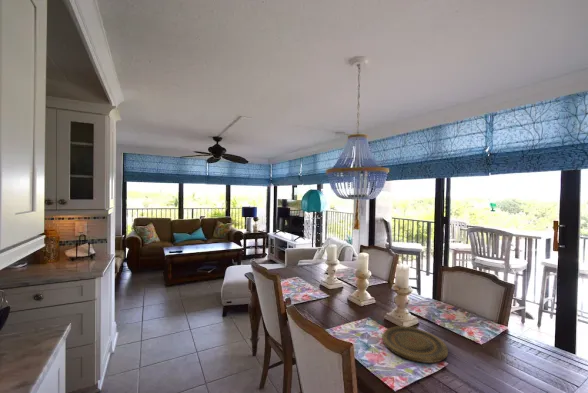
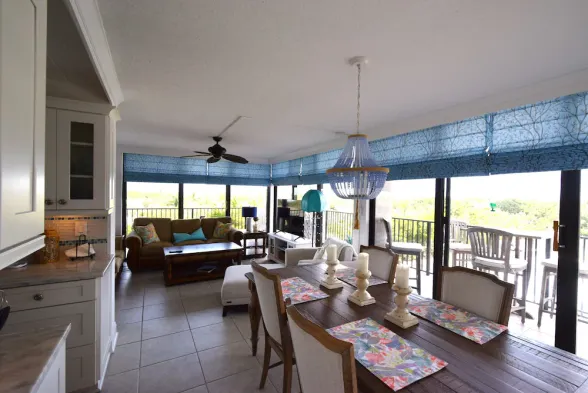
- plate (413, 342)
